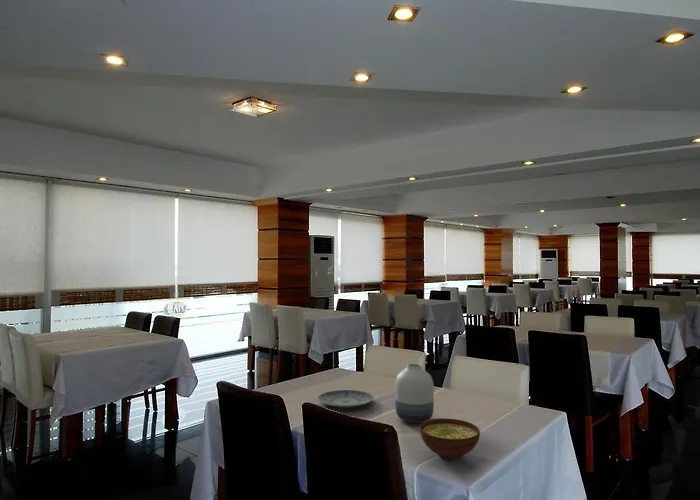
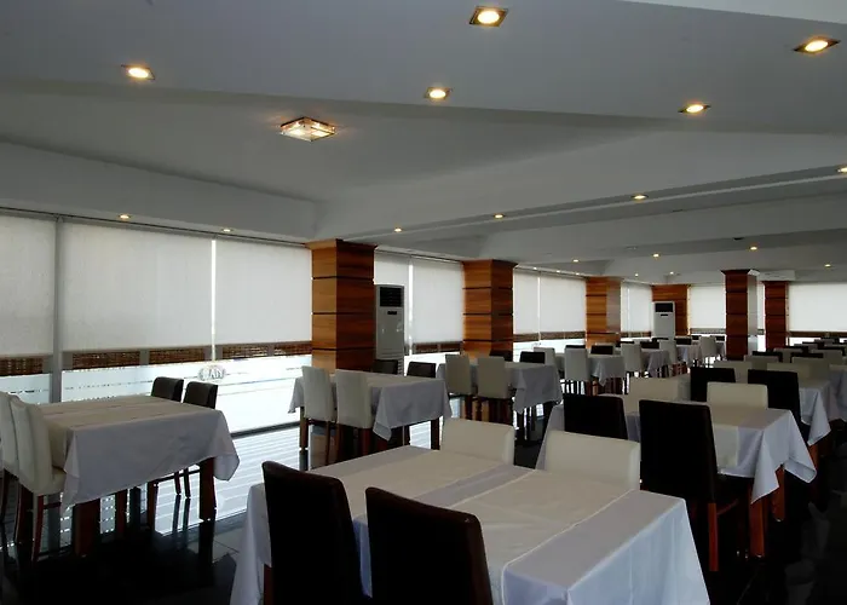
- bowl (449, 442)
- vase (414, 392)
- plate (345, 400)
